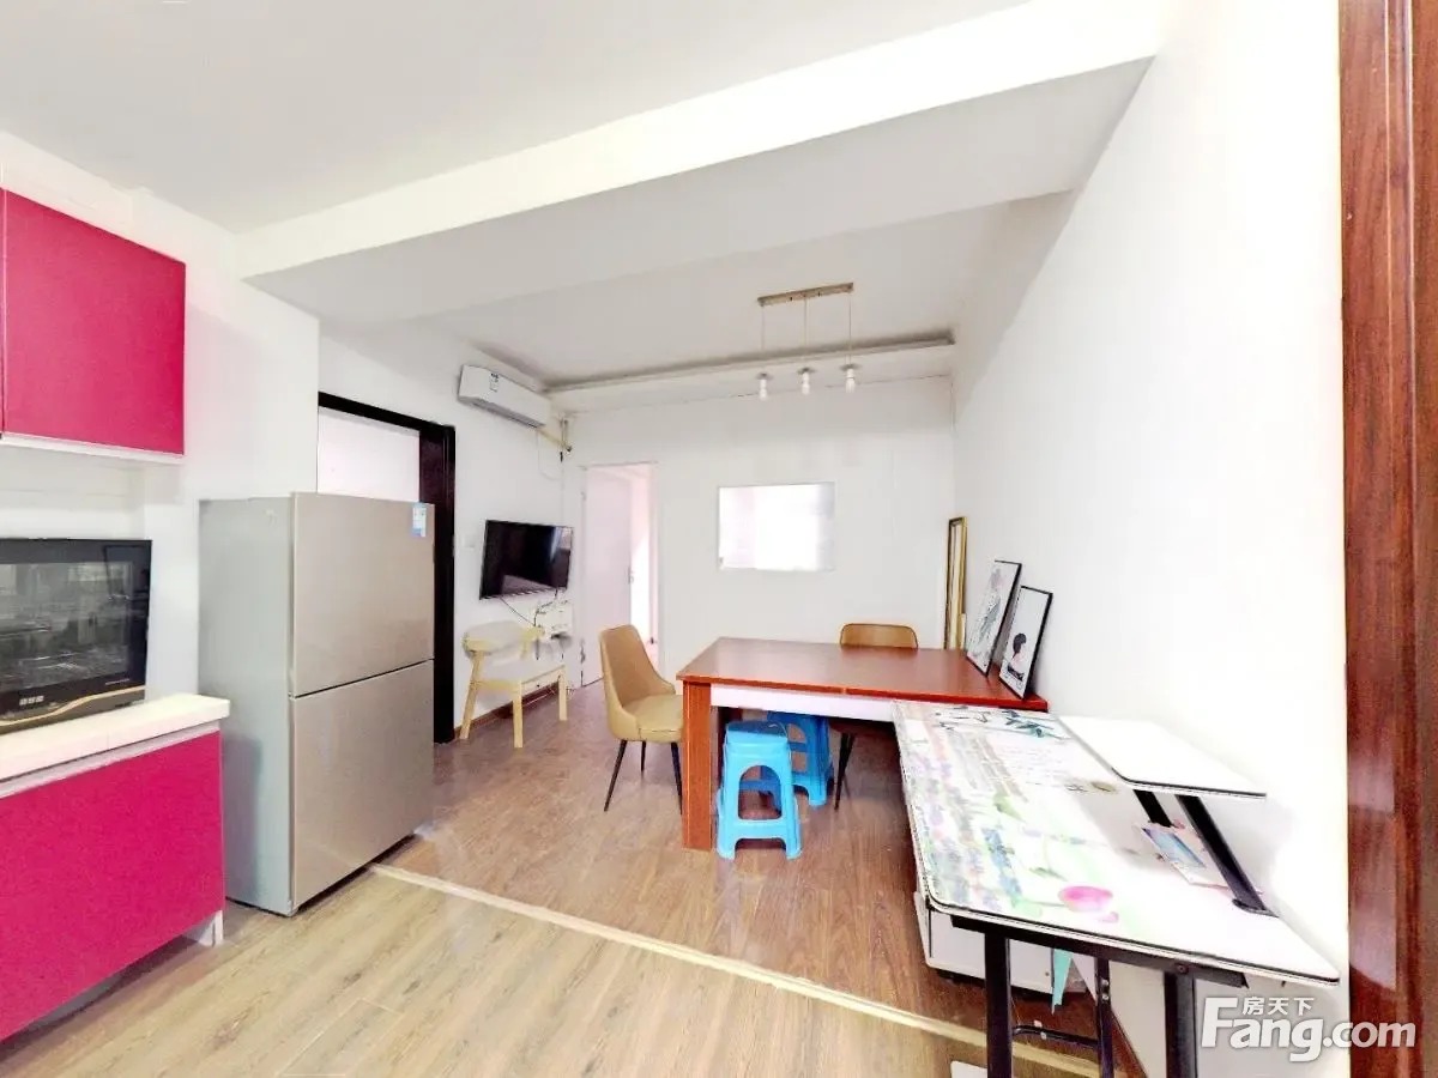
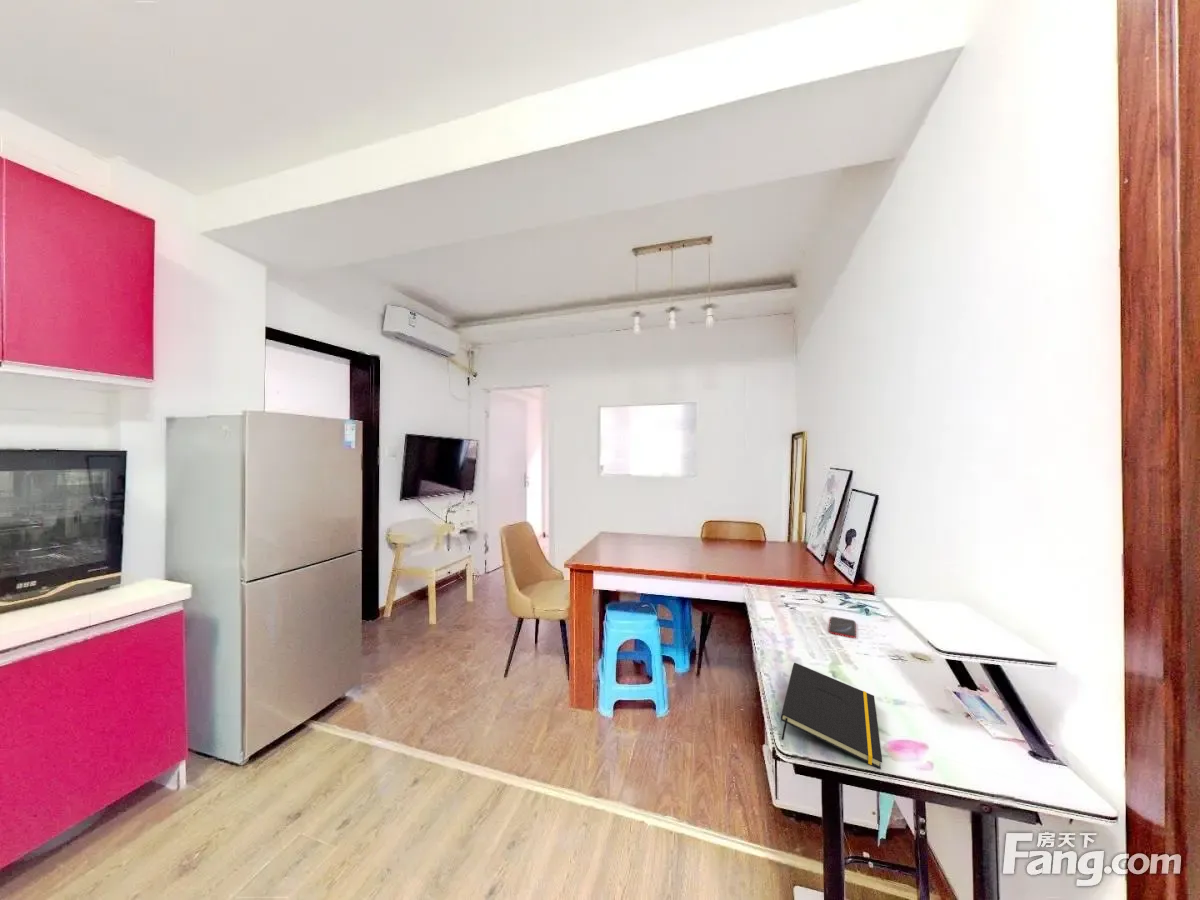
+ smartphone (842, 626)
+ notepad (830, 707)
